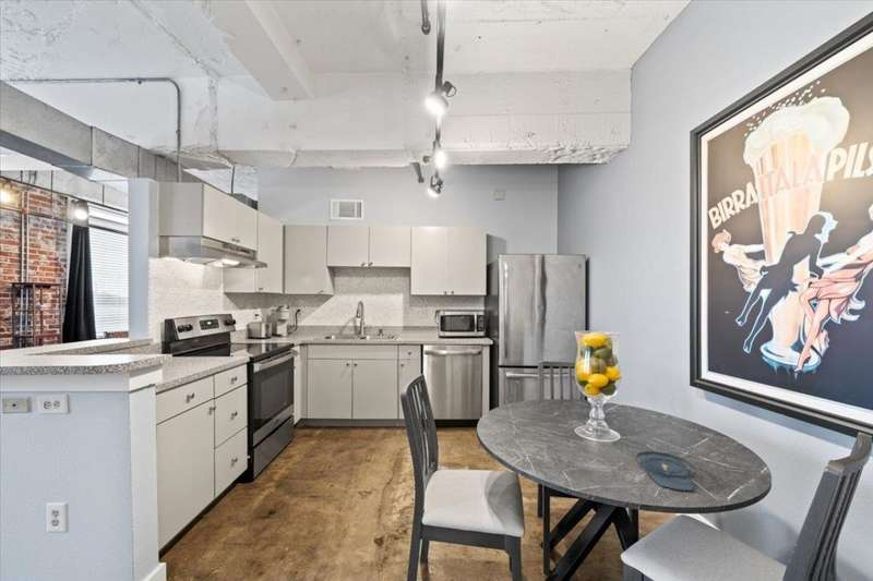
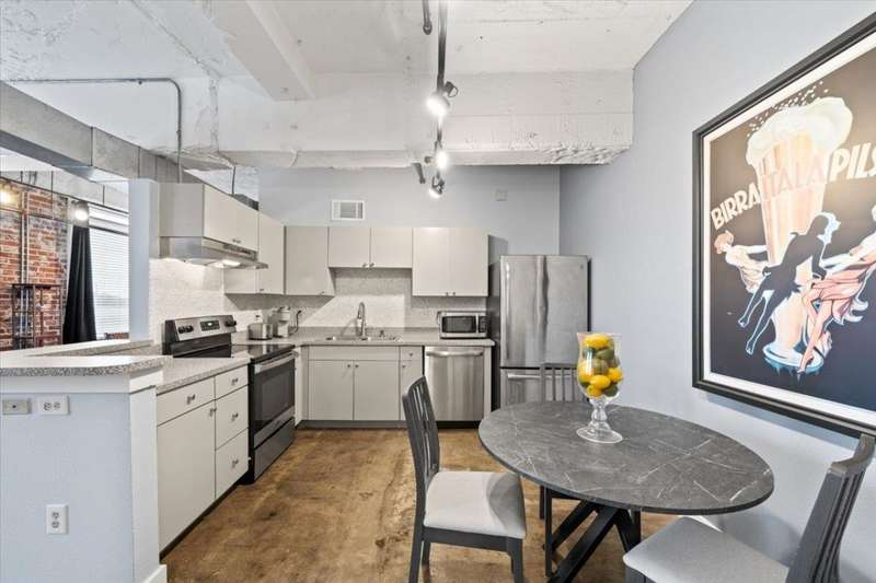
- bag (665, 453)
